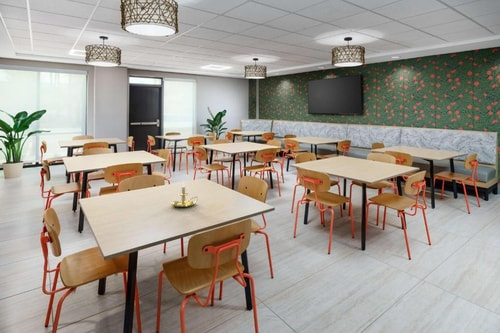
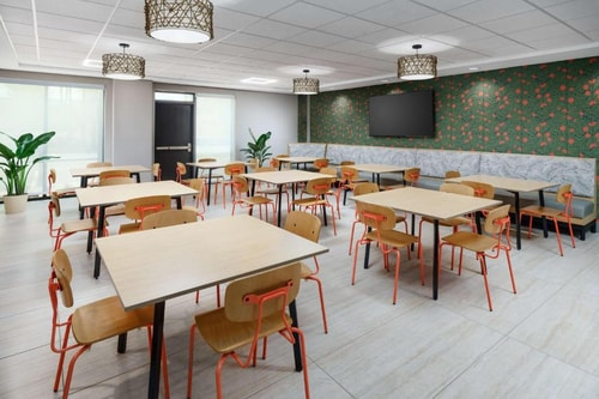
- candle holder (185, 193)
